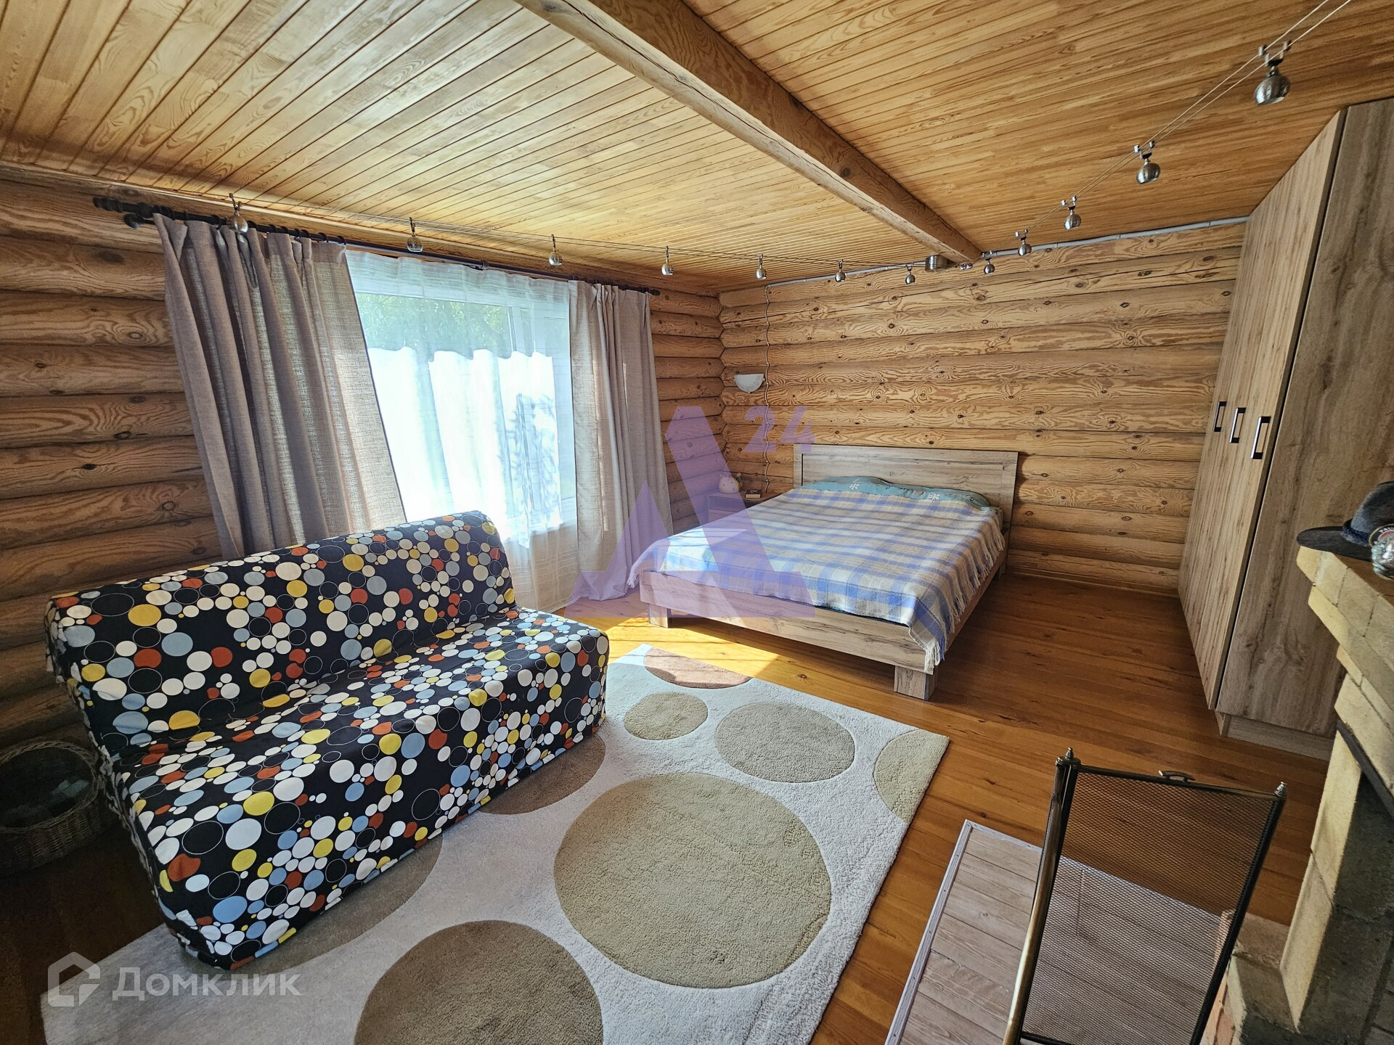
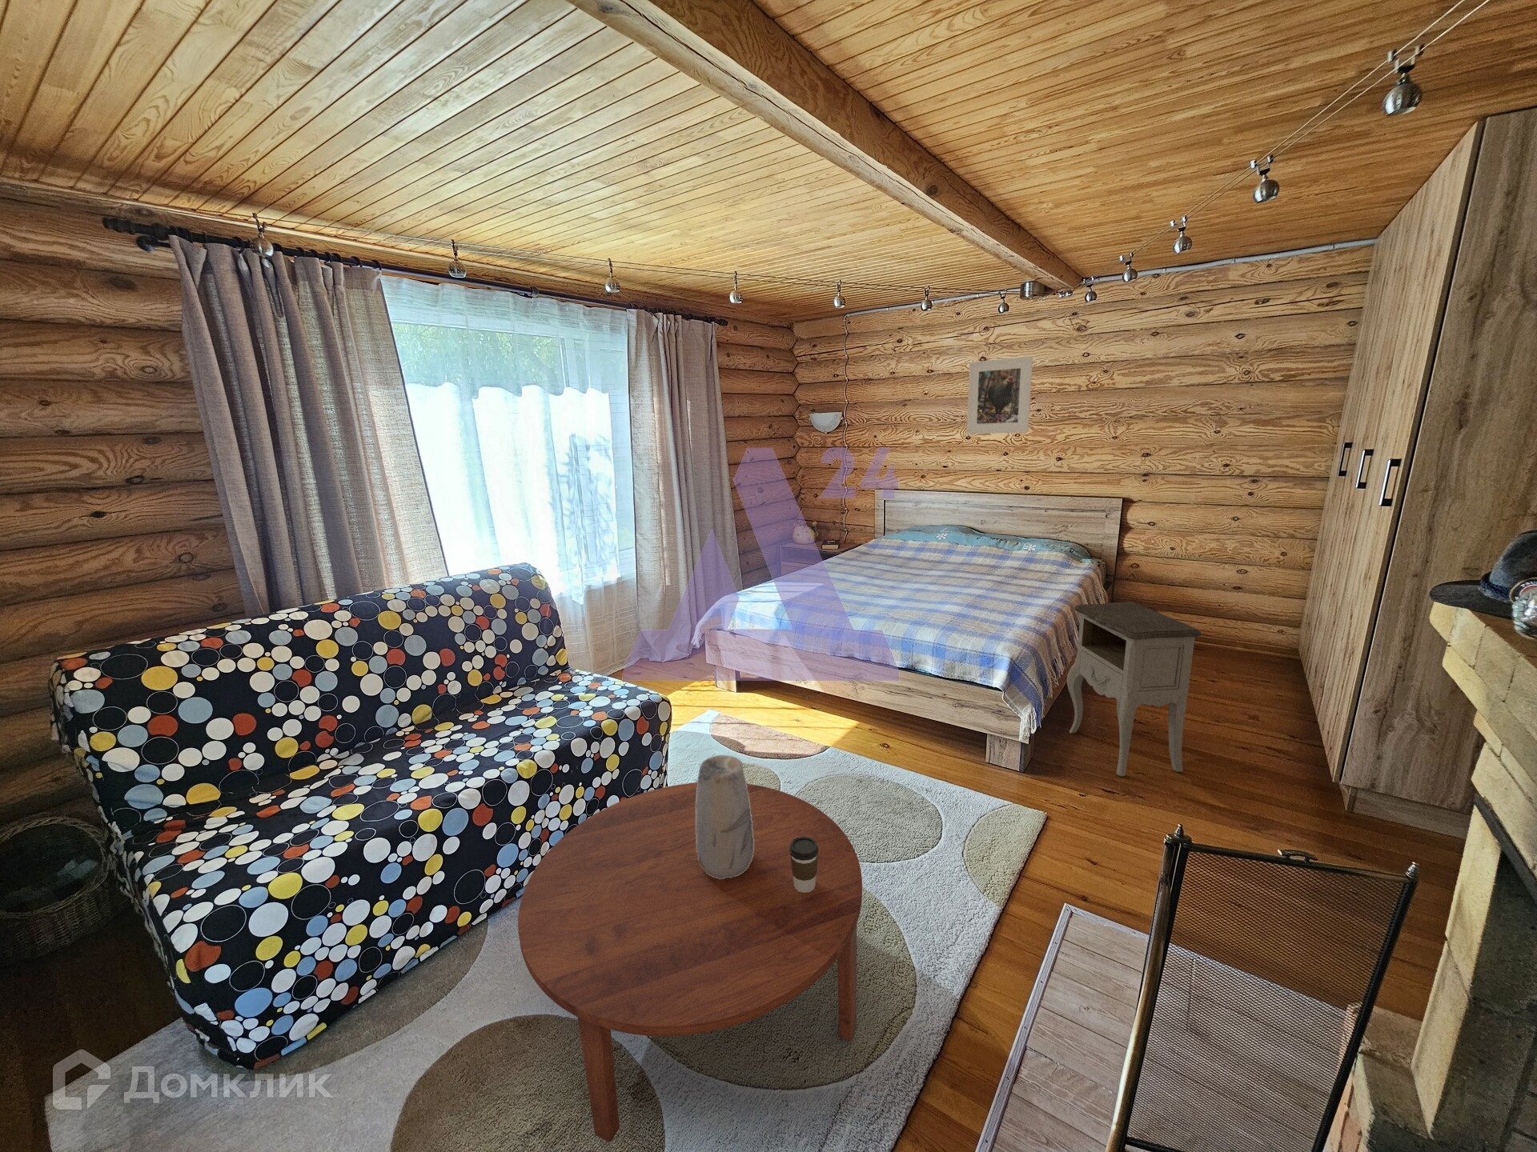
+ coffee table (698, 927)
+ coffee cup (804, 864)
+ nightstand (1124, 685)
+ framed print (998, 397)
+ vase (723, 814)
